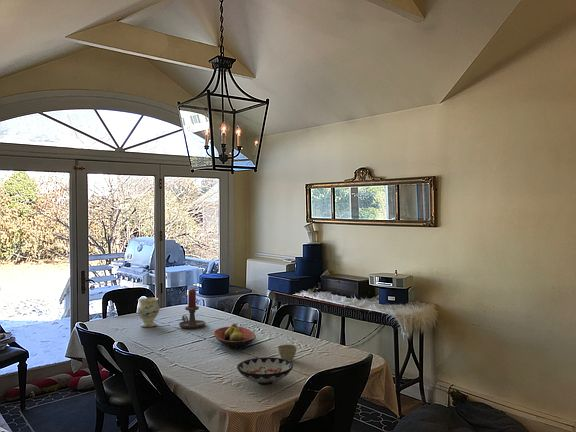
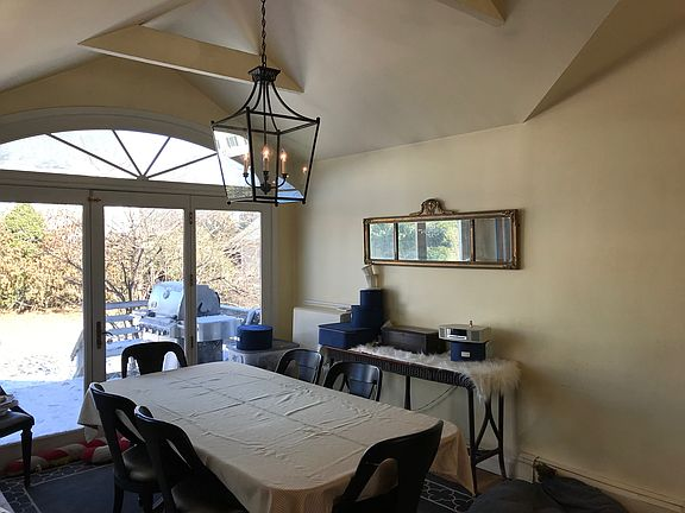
- fruit bowl (234, 334)
- vase (148, 312)
- bowl (265, 373)
- flower pot (287, 353)
- candle holder (190, 307)
